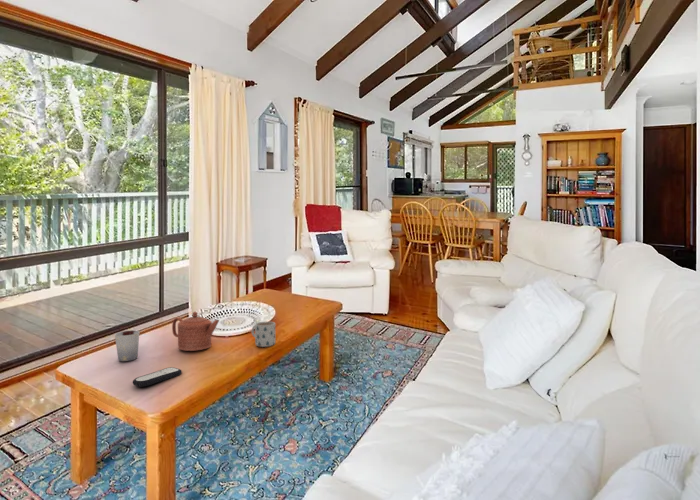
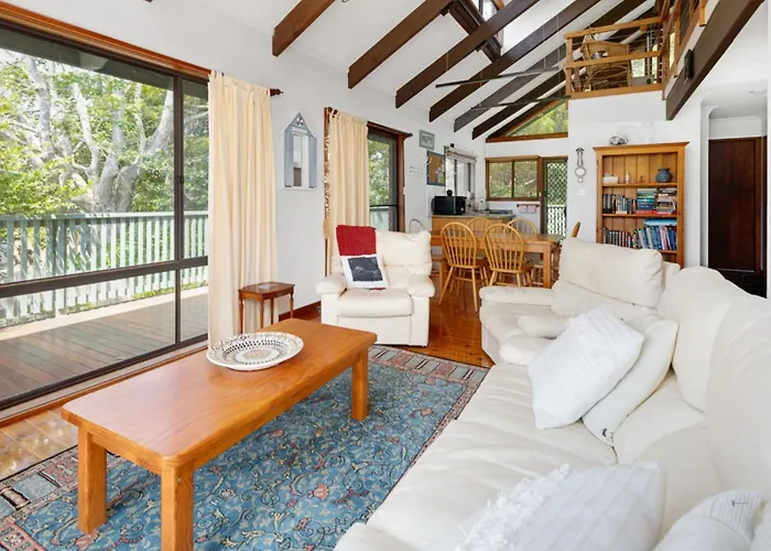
- teapot (195, 329)
- mug (262, 333)
- cup (125, 345)
- remote control (157, 376)
